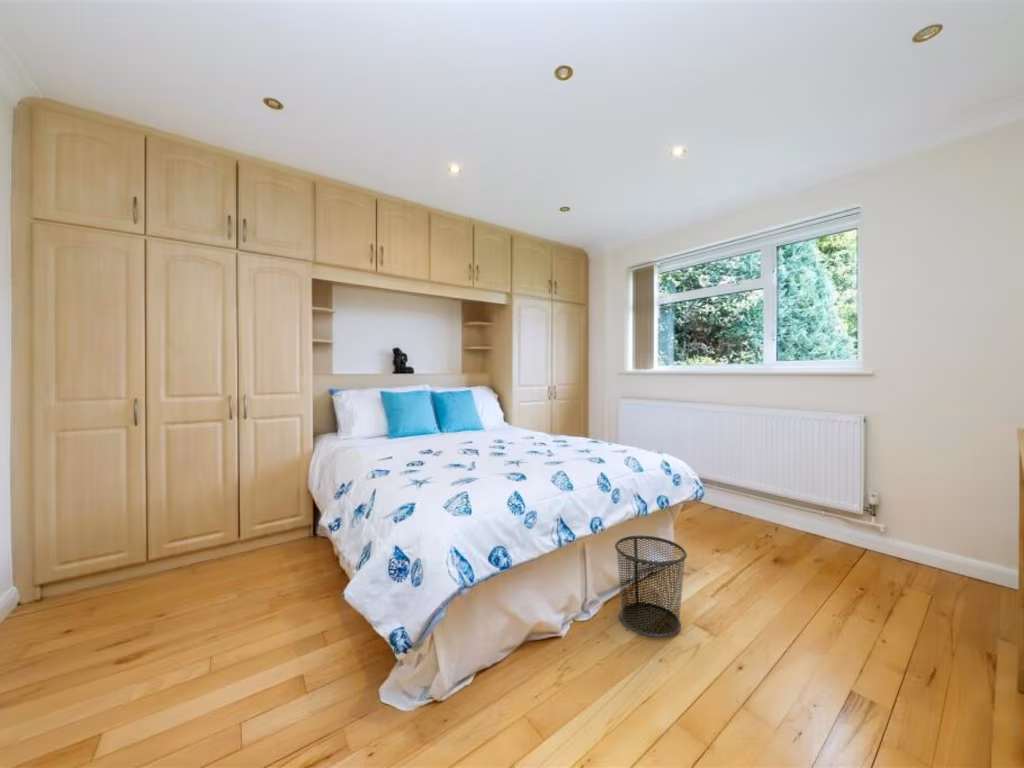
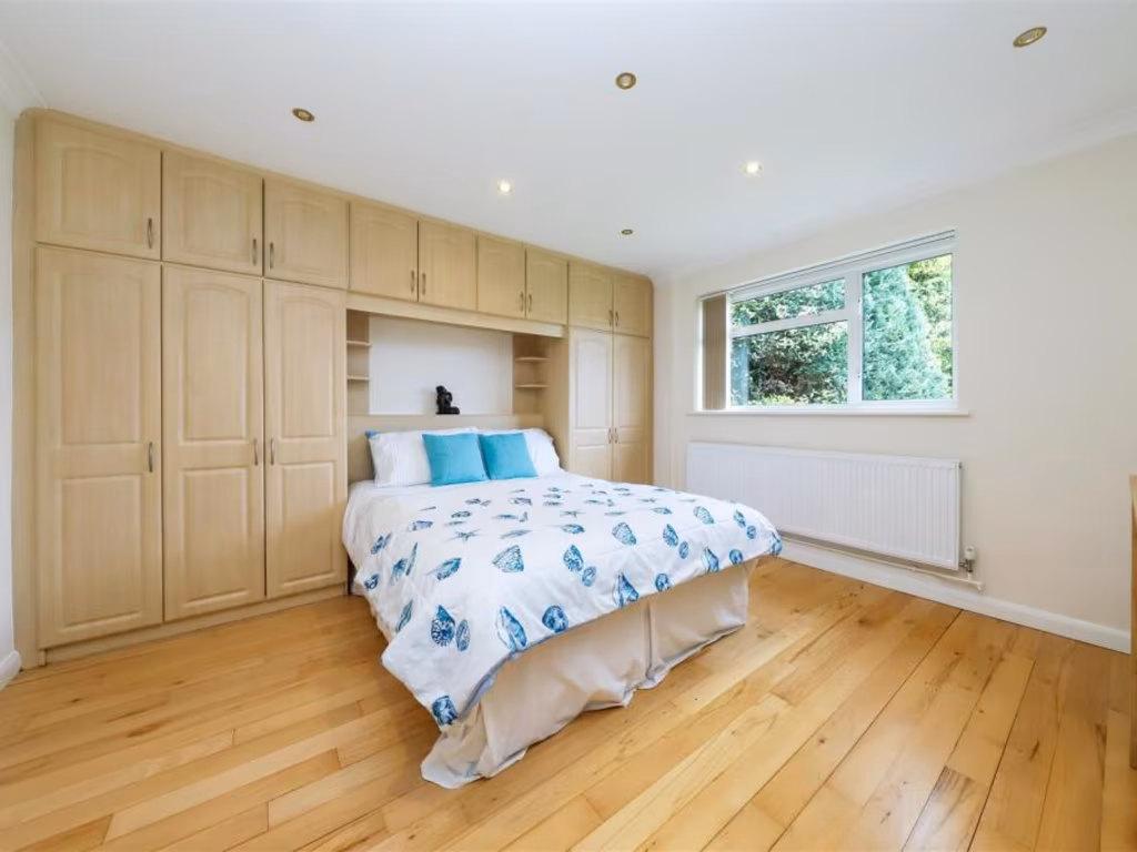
- waste bin (649, 583)
